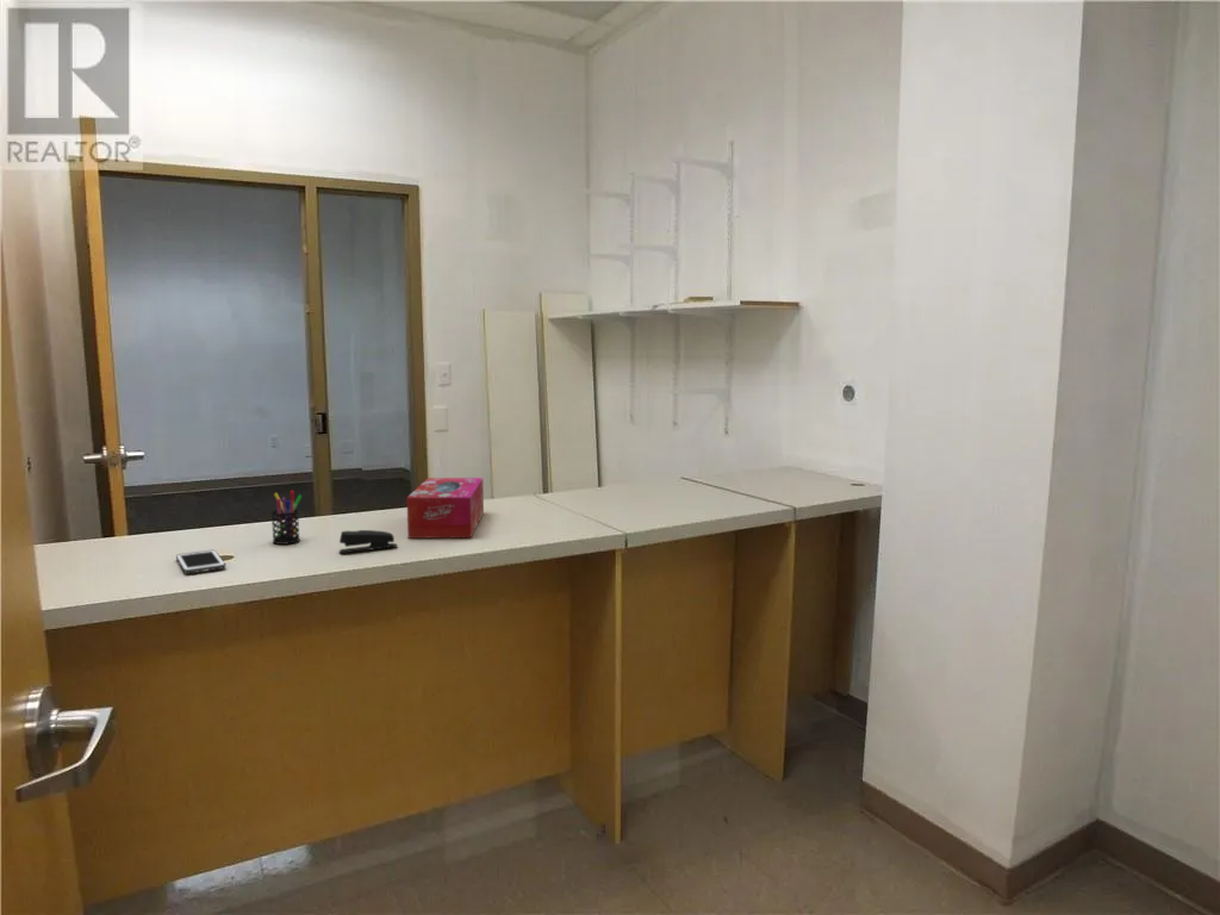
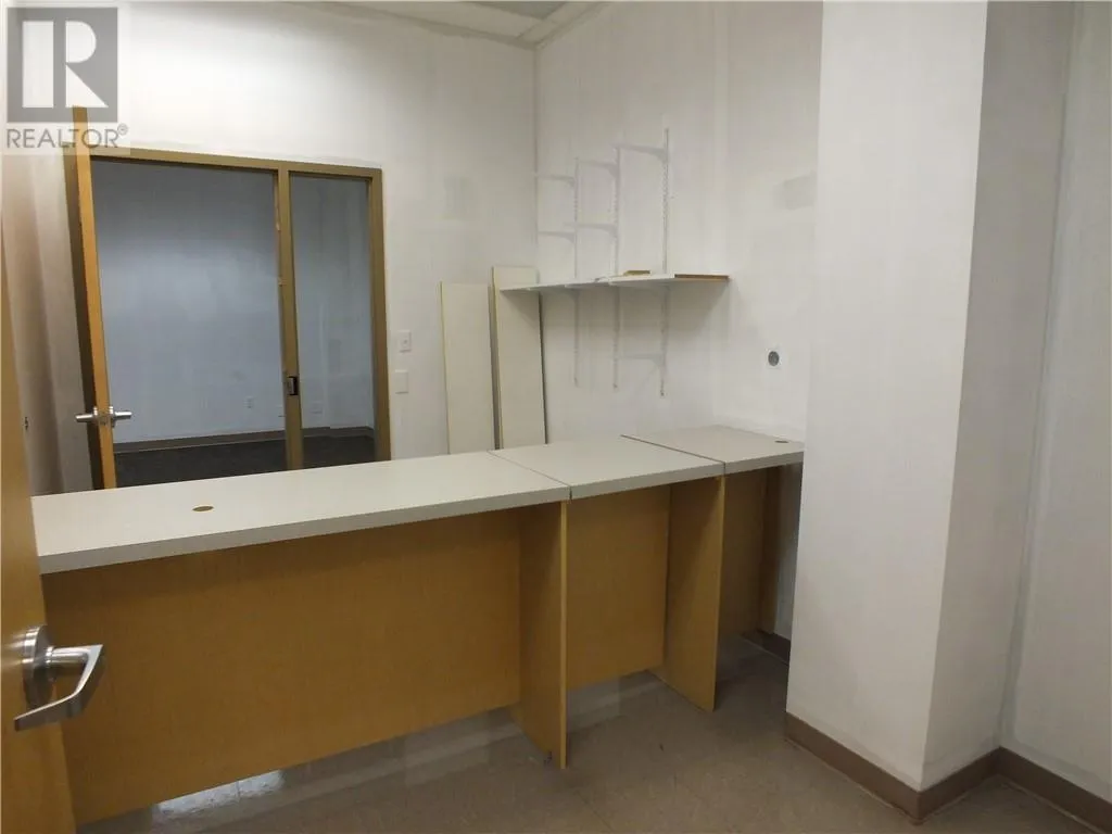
- stapler (368, 539)
- pen holder (288, 515)
- tissue box (448, 505)
- cell phone (200, 561)
